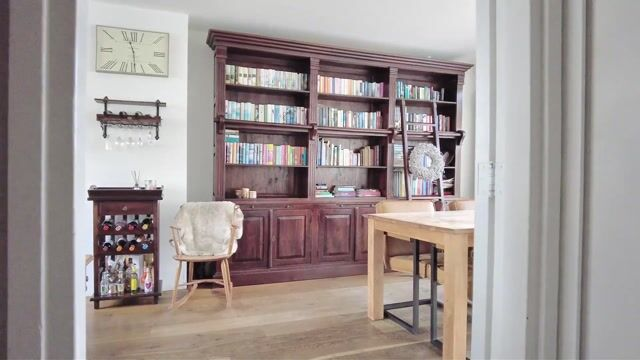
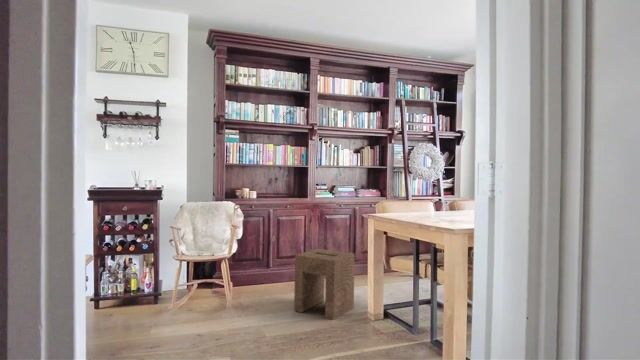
+ stool (323, 281)
